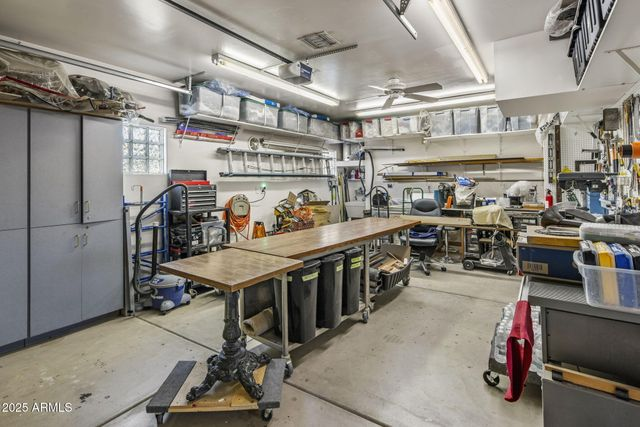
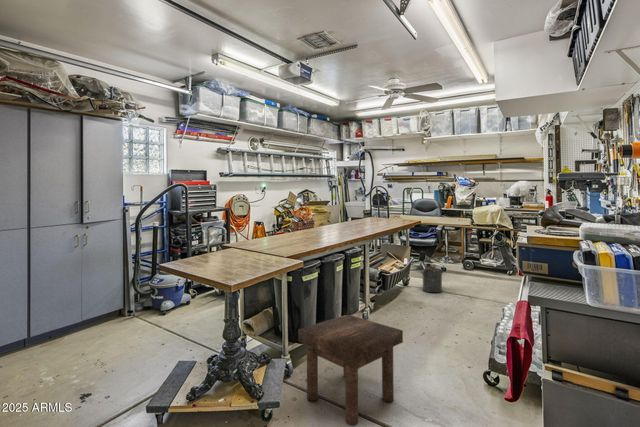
+ bucket (432, 277)
+ stool (350, 364)
